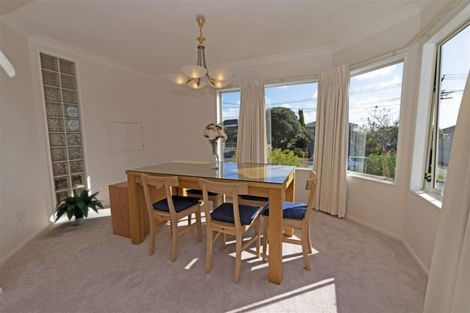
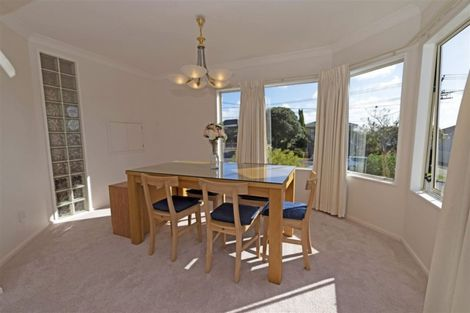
- potted plant (79, 205)
